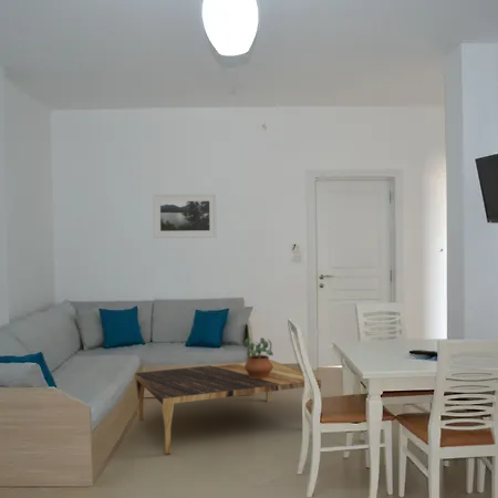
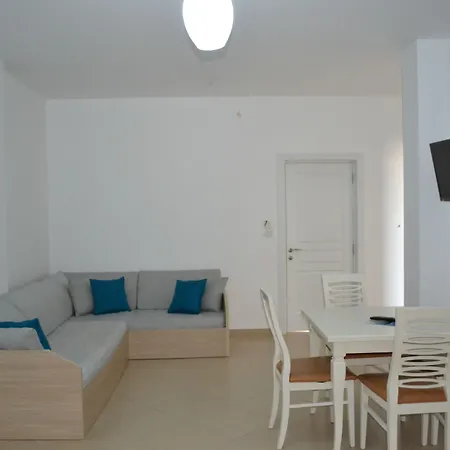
- coffee table (225, 396)
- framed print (185, 216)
- potted plant (260, 356)
